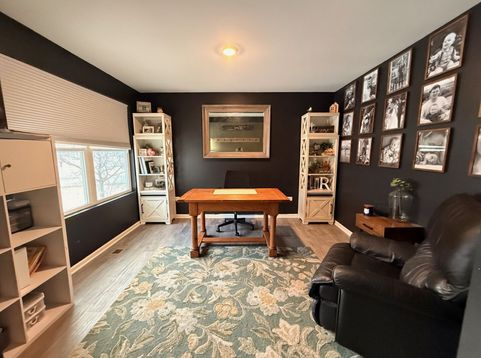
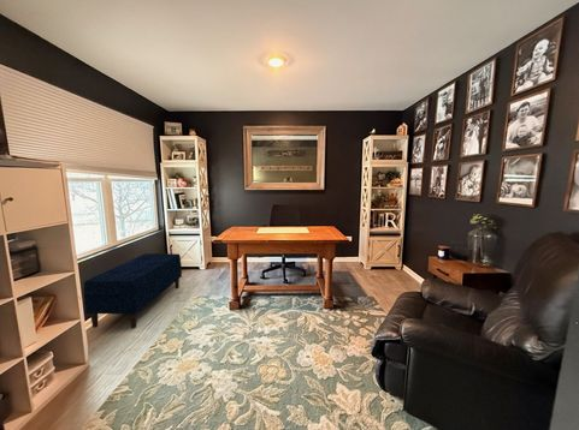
+ bench (141, 285)
